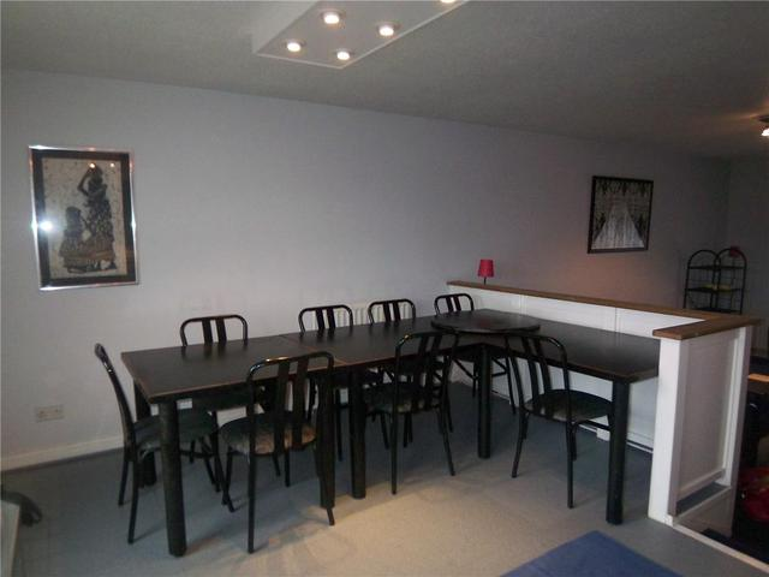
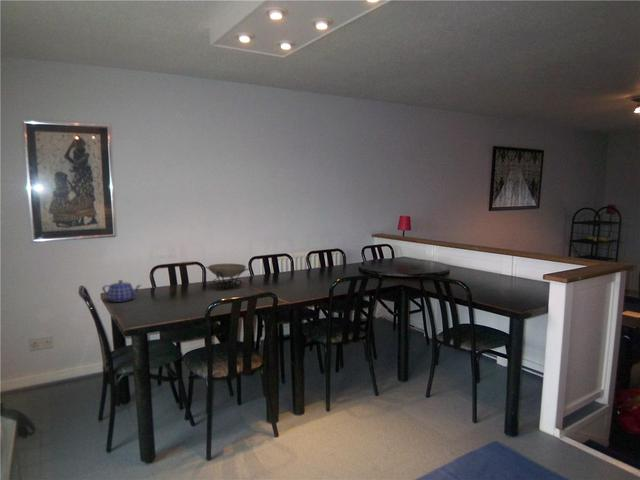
+ teapot (122, 290)
+ decorative bowl (227, 277)
